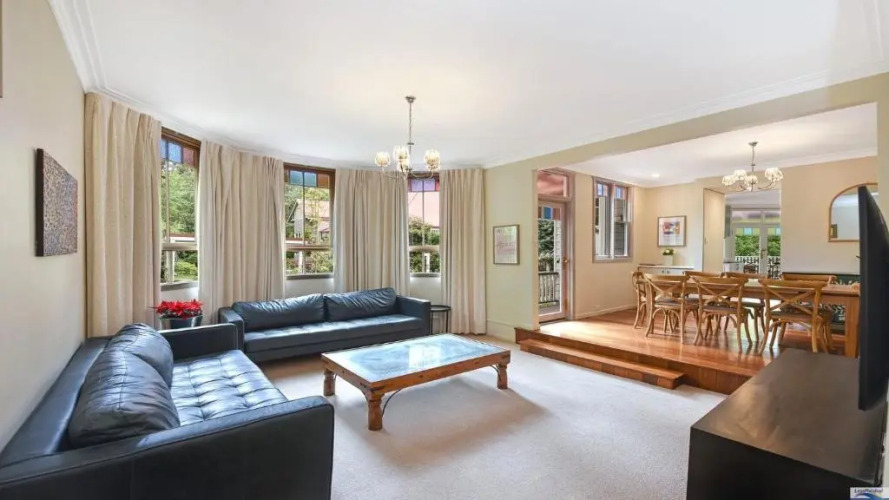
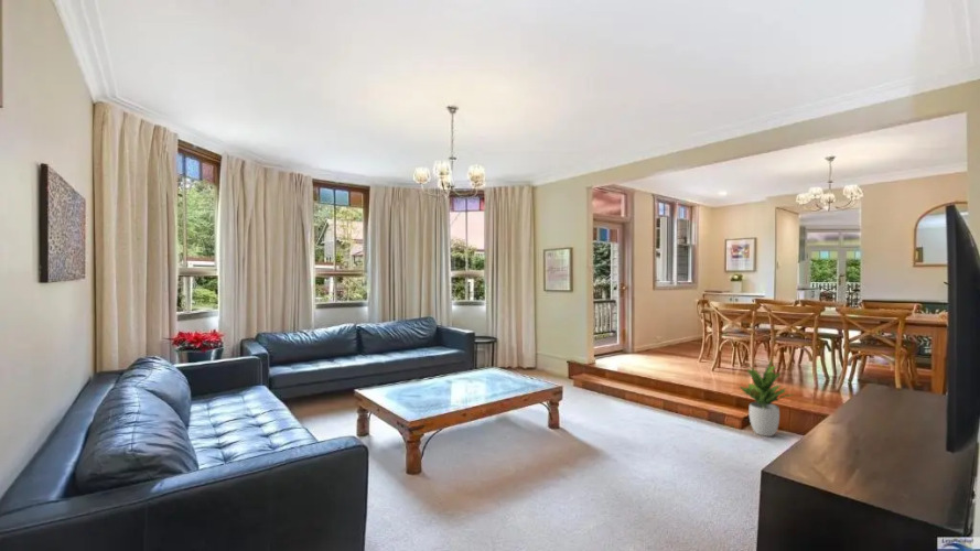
+ potted plant (762, 397)
